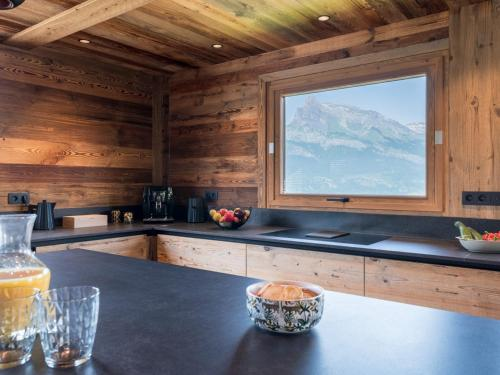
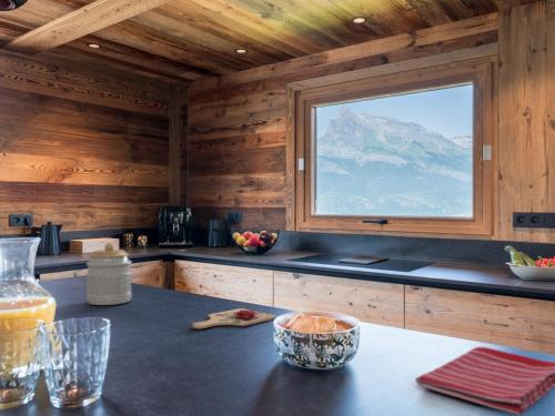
+ dish towel (493, 374)
+ jar (109, 272)
+ cutting board (228, 315)
